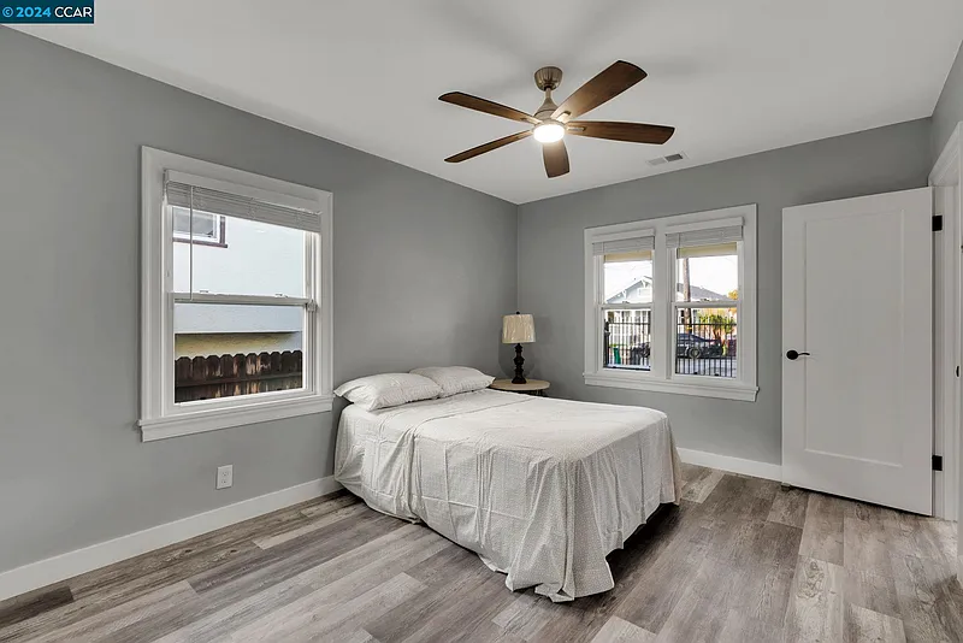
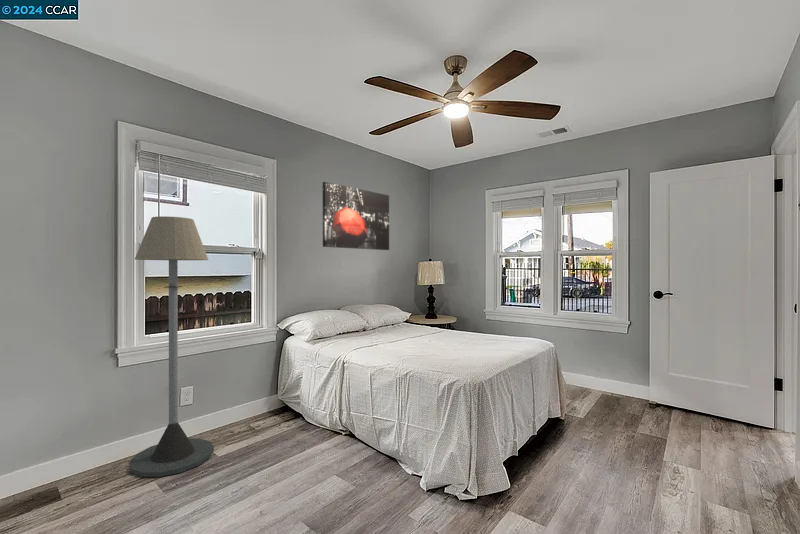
+ floor lamp (173, 338)
+ wall art (358, 218)
